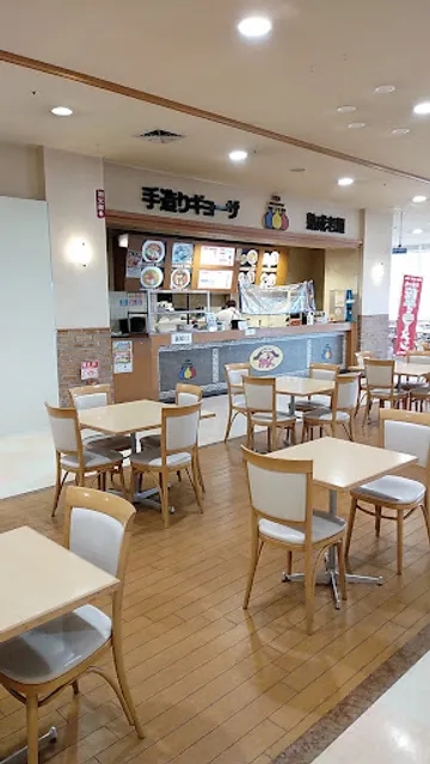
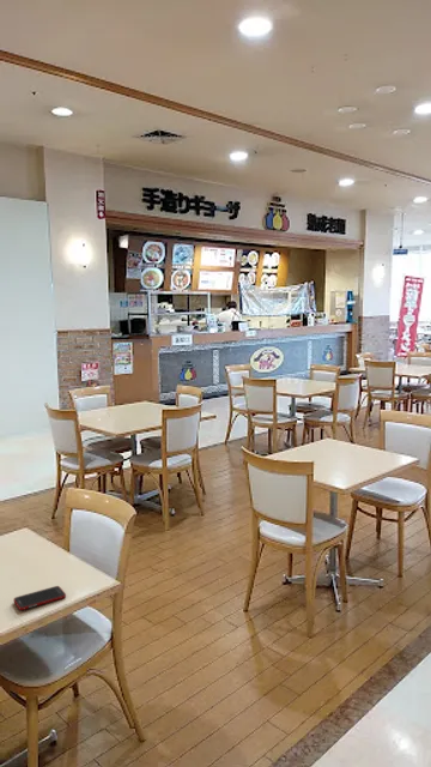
+ cell phone (40, 597)
